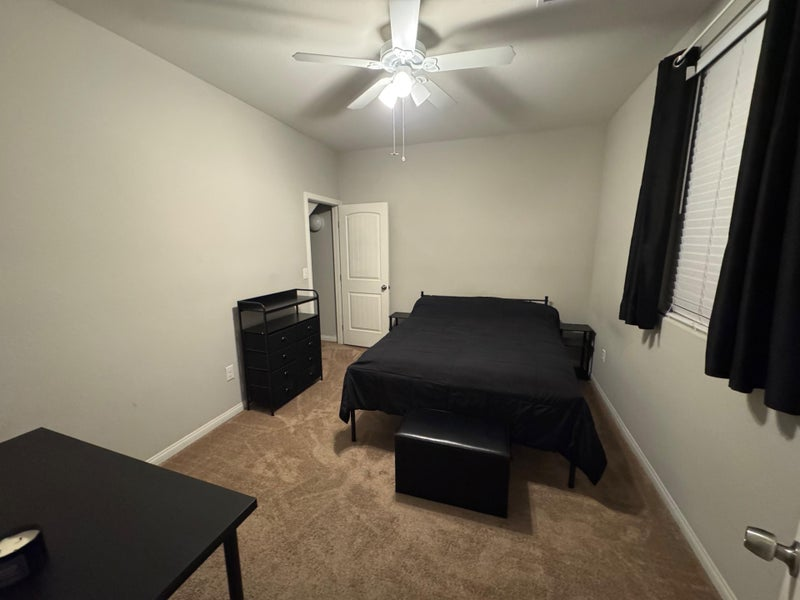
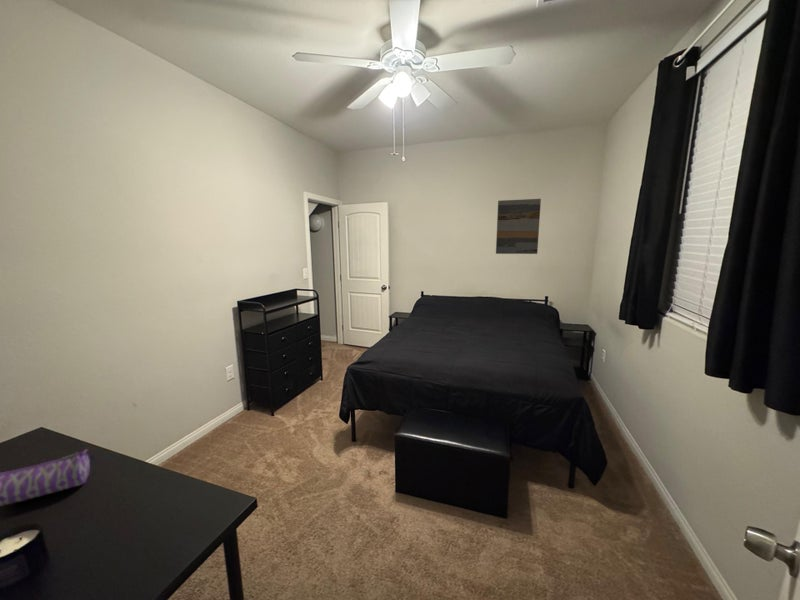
+ pencil case (35, 478)
+ wall art (517, 227)
